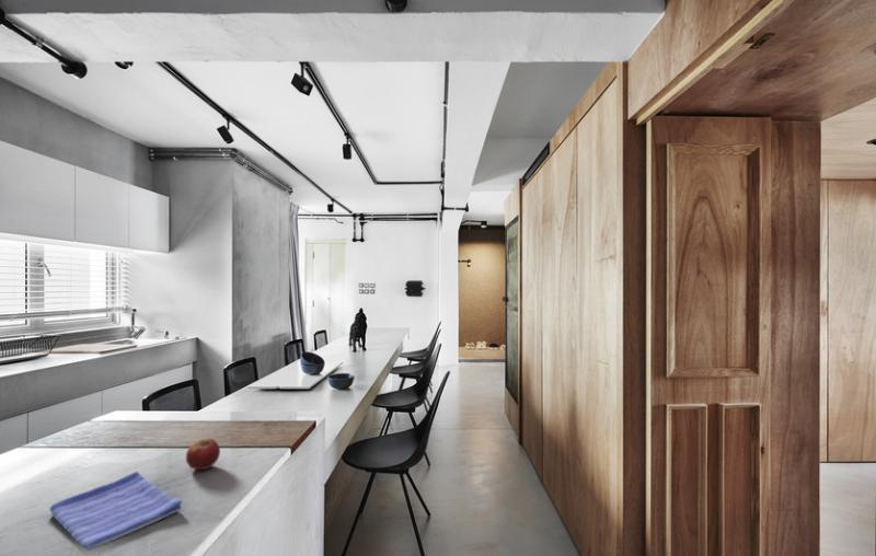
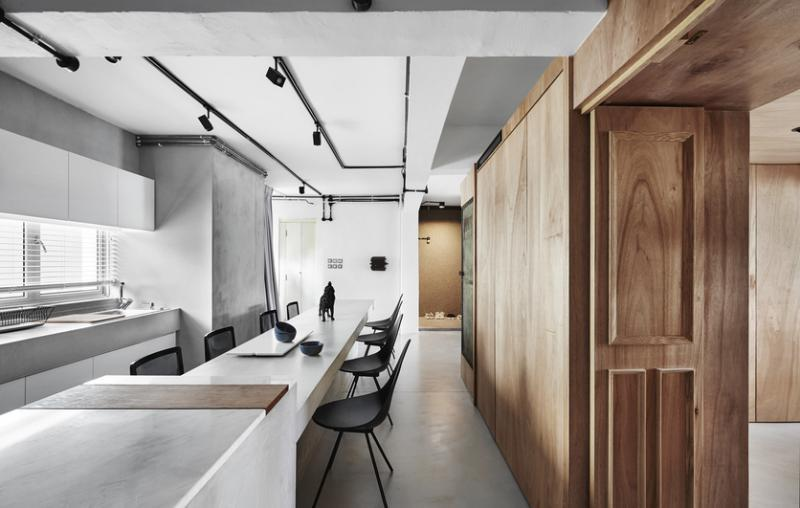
- fruit (203, 453)
- dish towel (116, 505)
